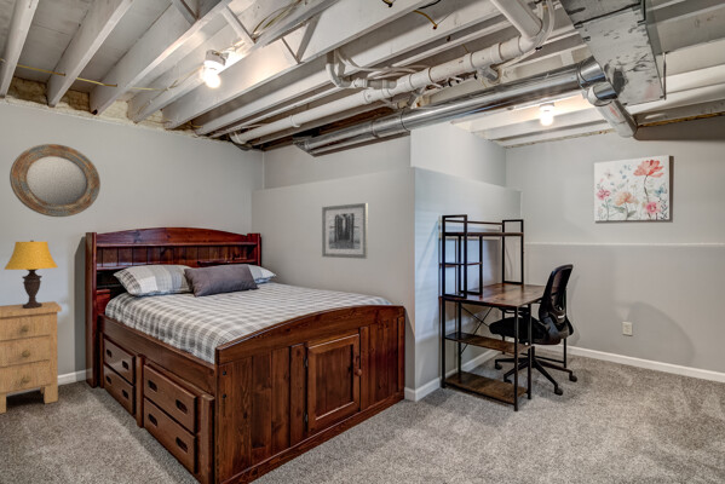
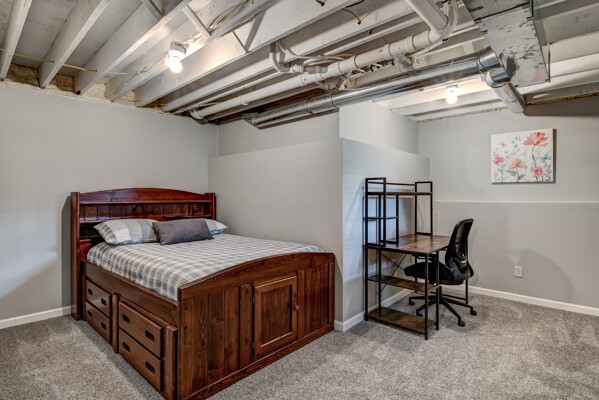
- wall art (344, 231)
- home mirror (57, 180)
- nightstand (24, 355)
- table lamp (31, 273)
